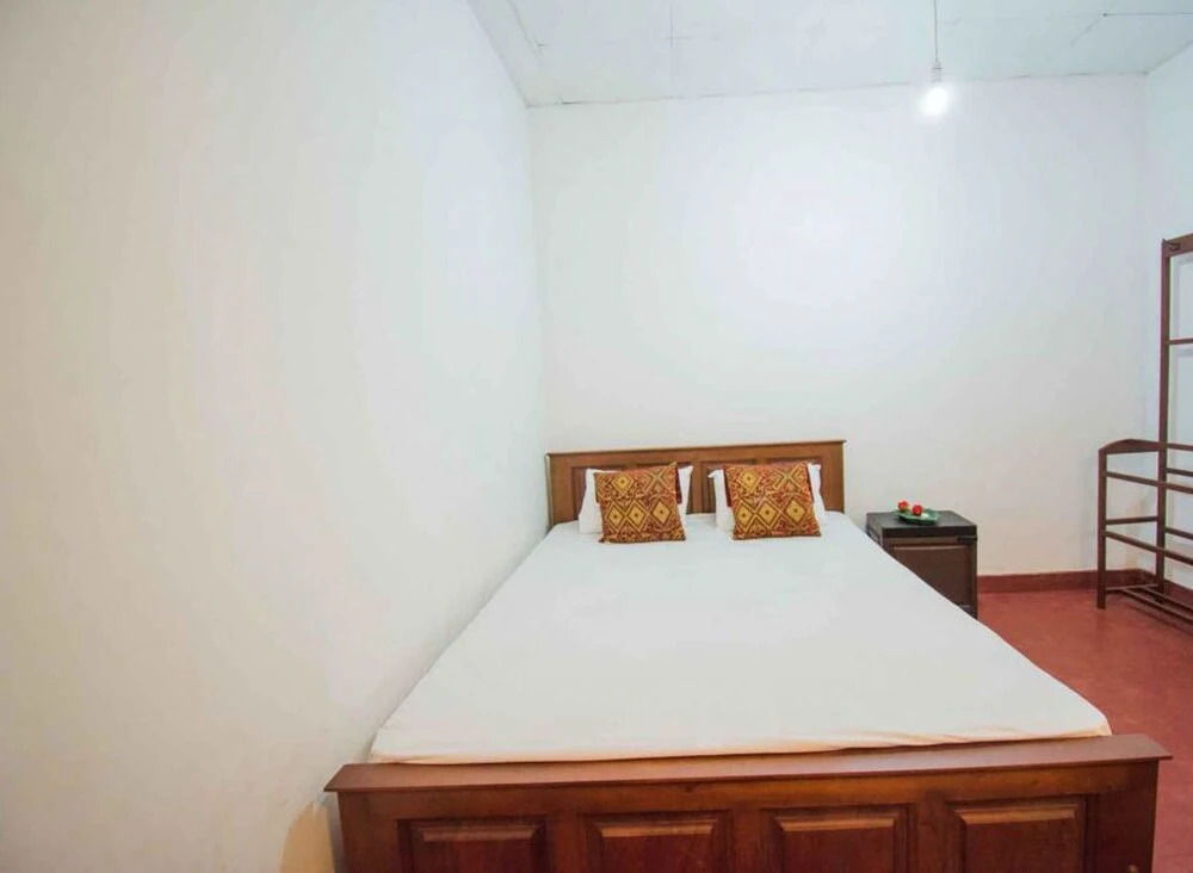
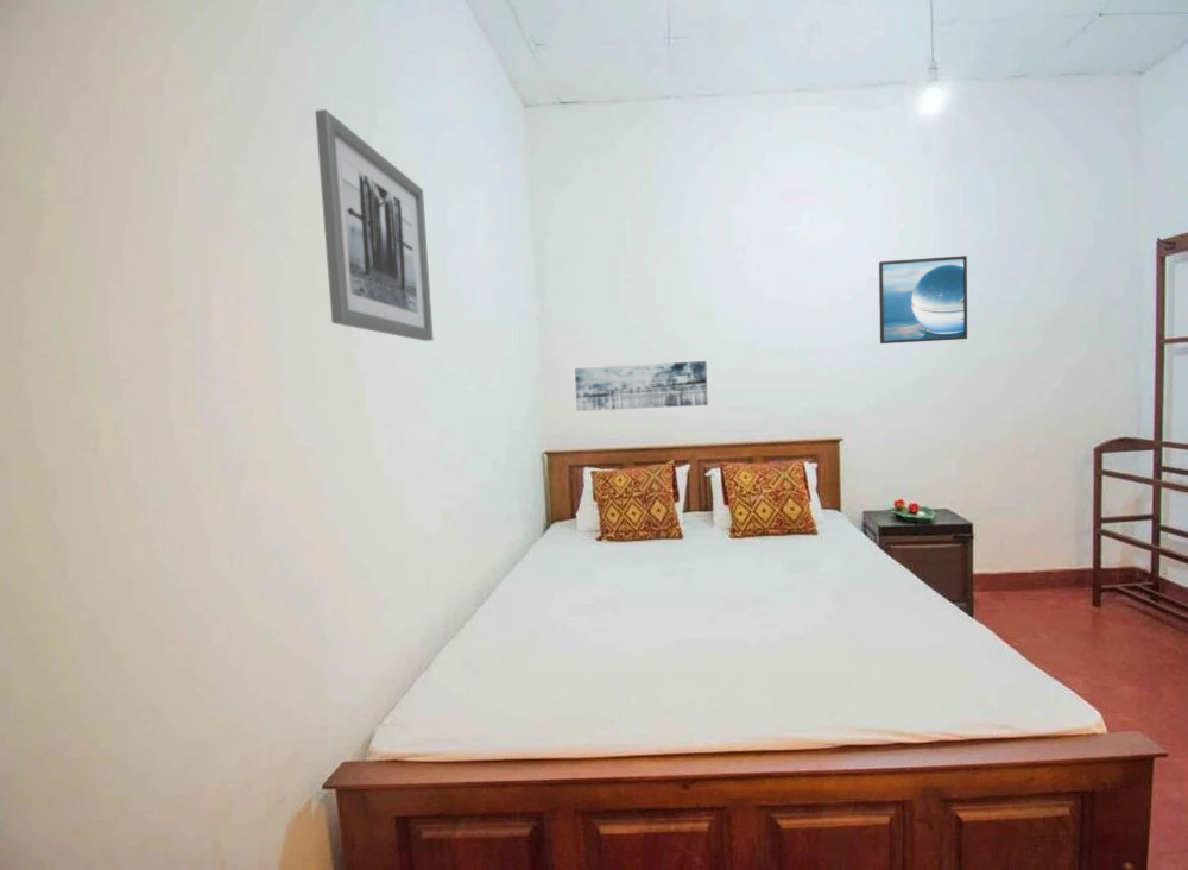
+ wall art (640, 386)
+ wall art (384, 245)
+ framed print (922, 300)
